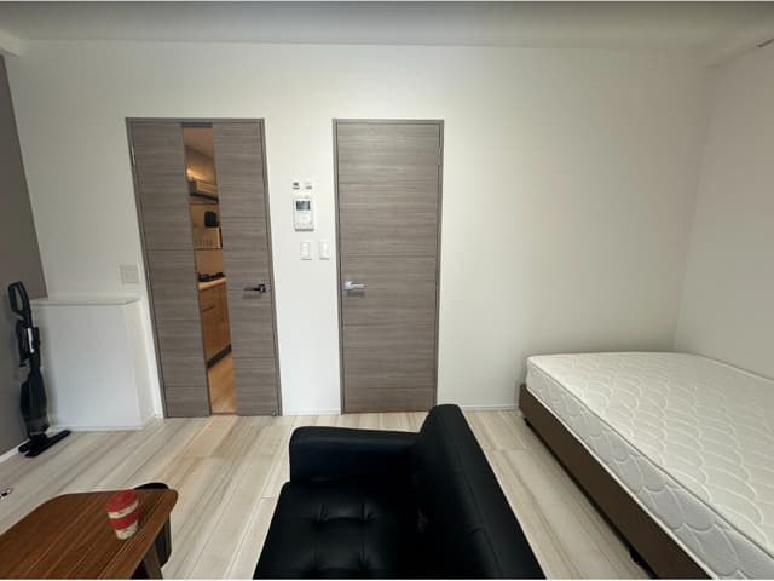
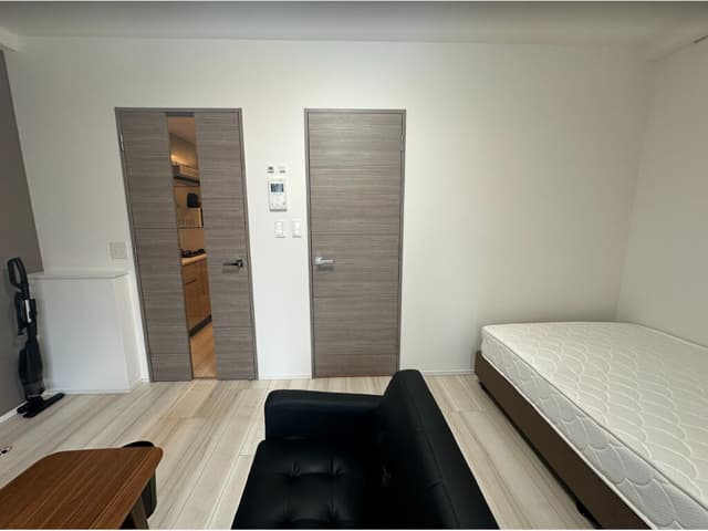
- coffee cup (125, 514)
